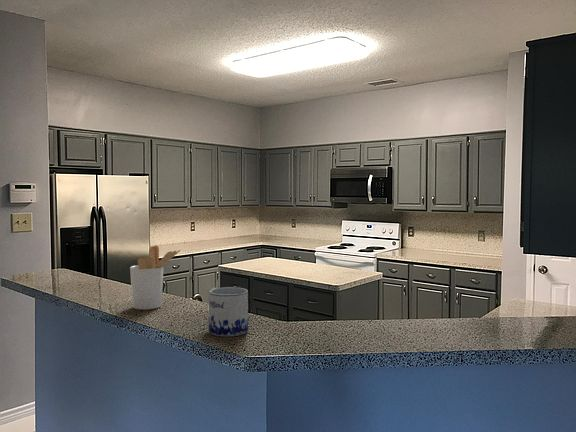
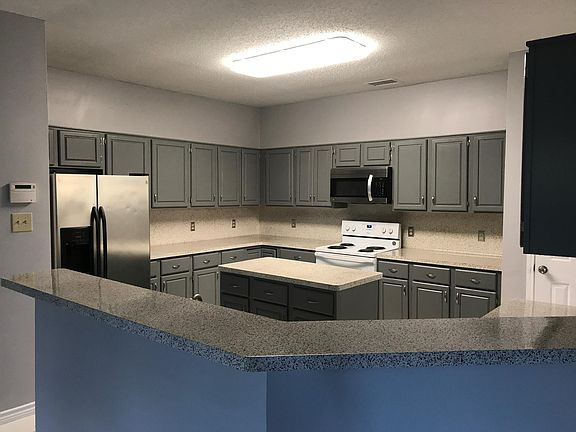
- mug (225, 309)
- utensil holder (155, 277)
